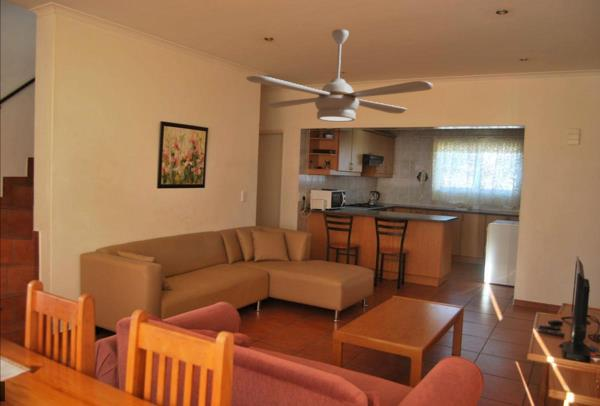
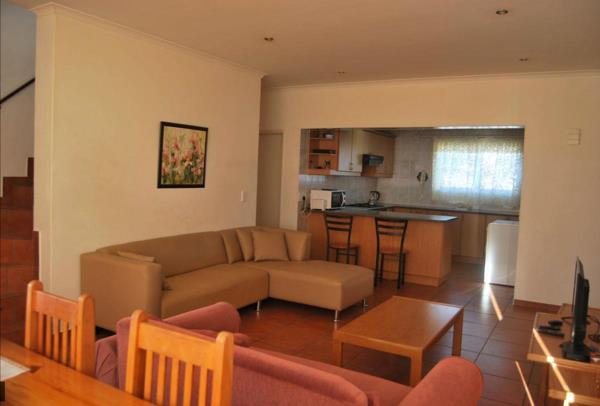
- ceiling fan (338, 75)
